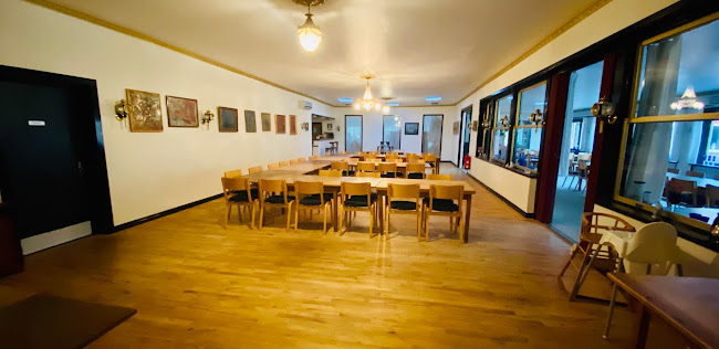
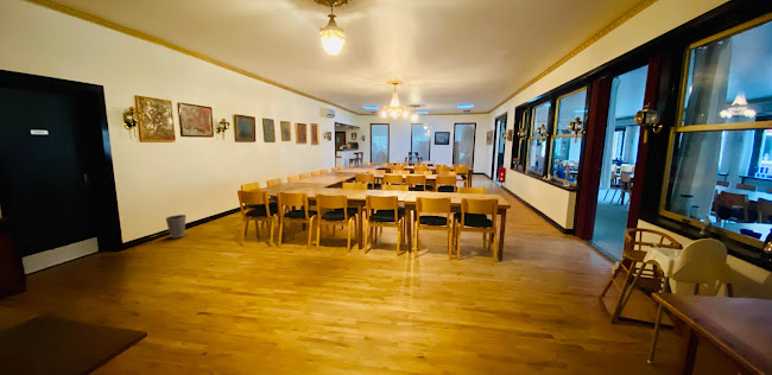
+ waste basket (176, 227)
